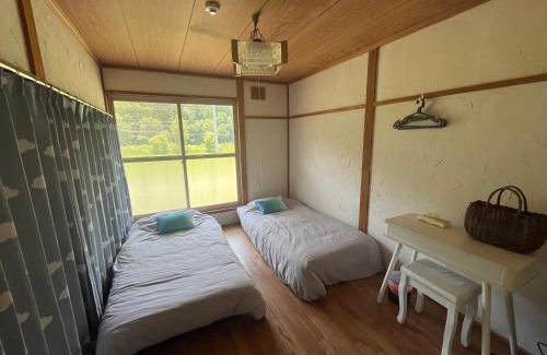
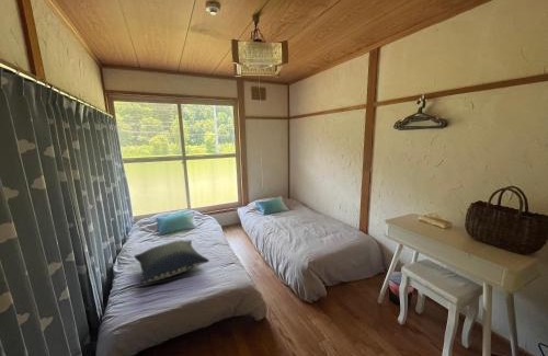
+ pillow (170, 257)
